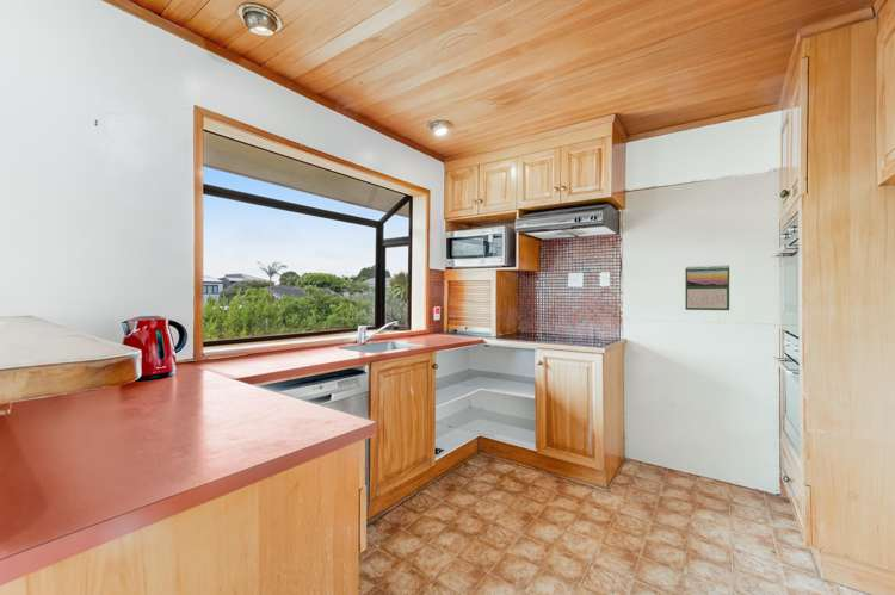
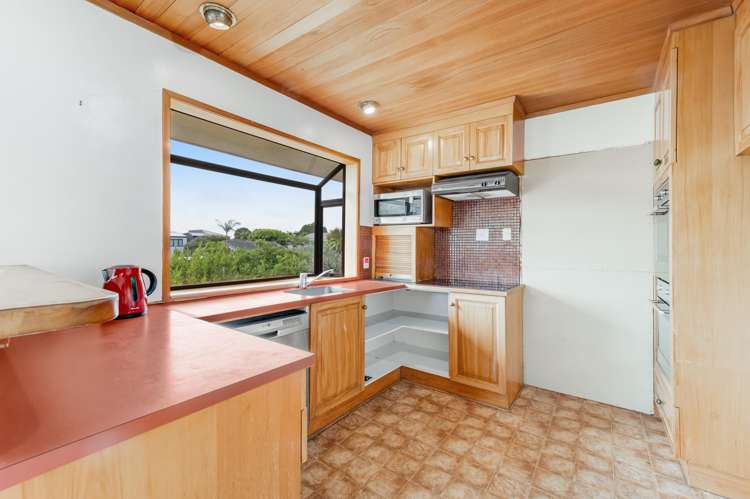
- calendar (706, 287)
